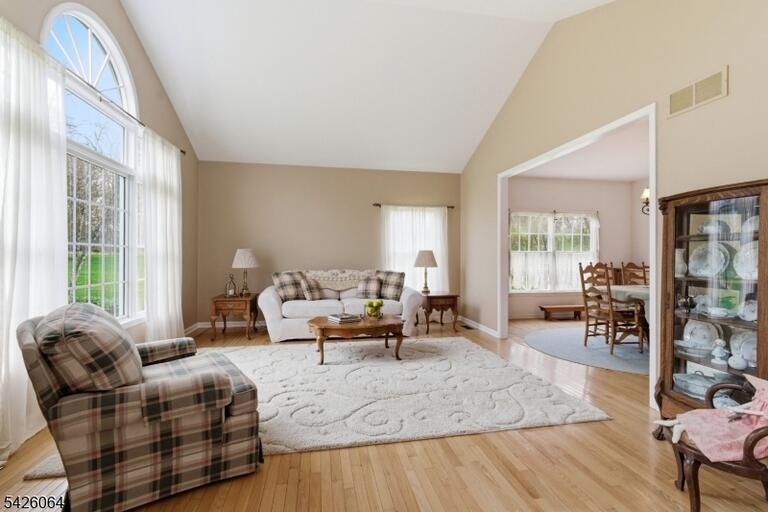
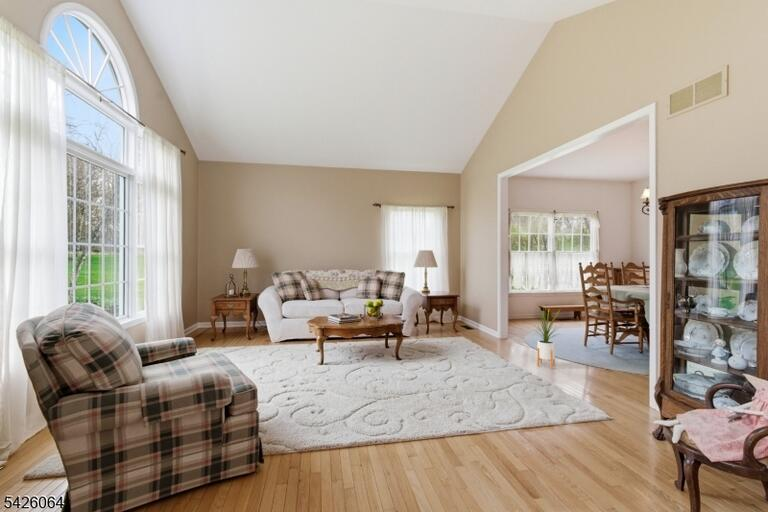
+ house plant (547, 334)
